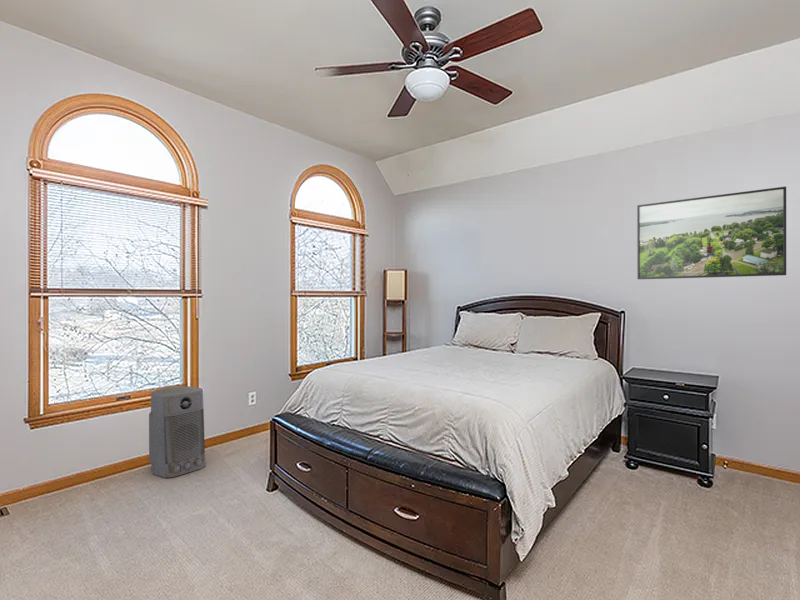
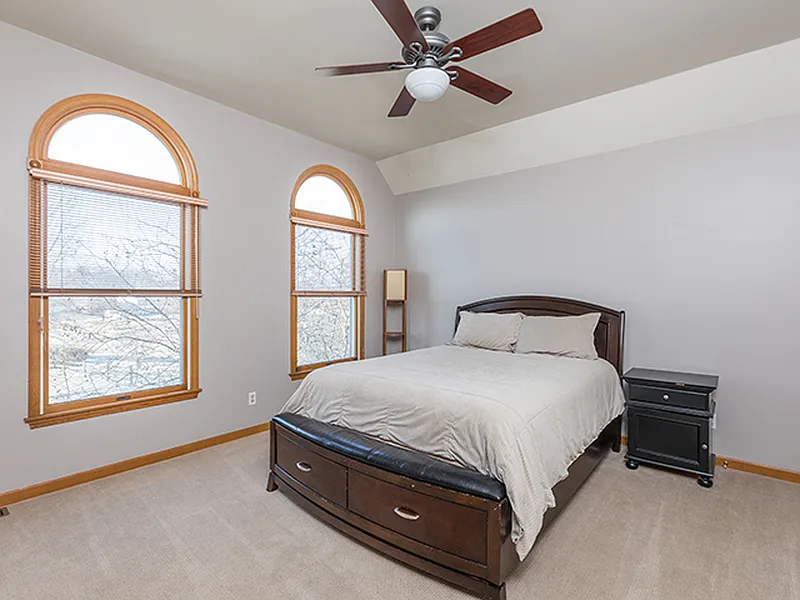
- air purifier (176, 428)
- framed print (705, 237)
